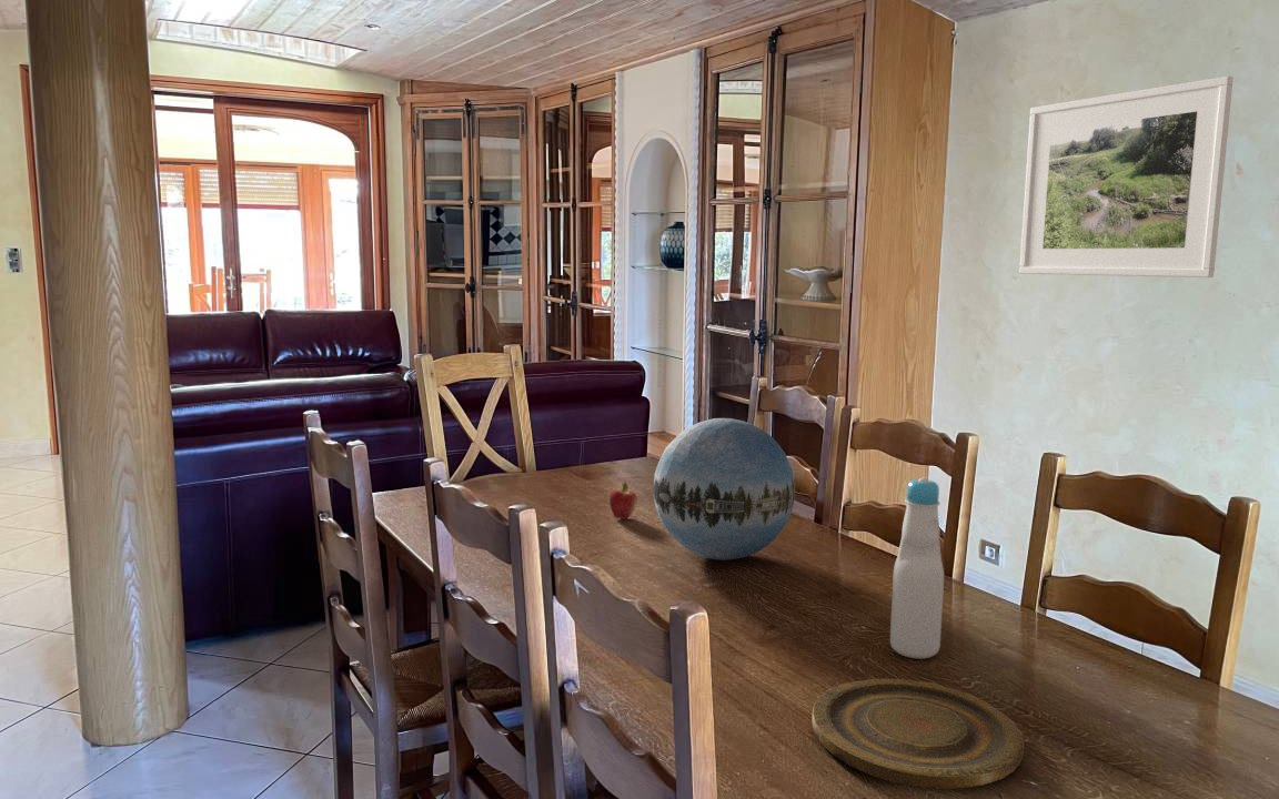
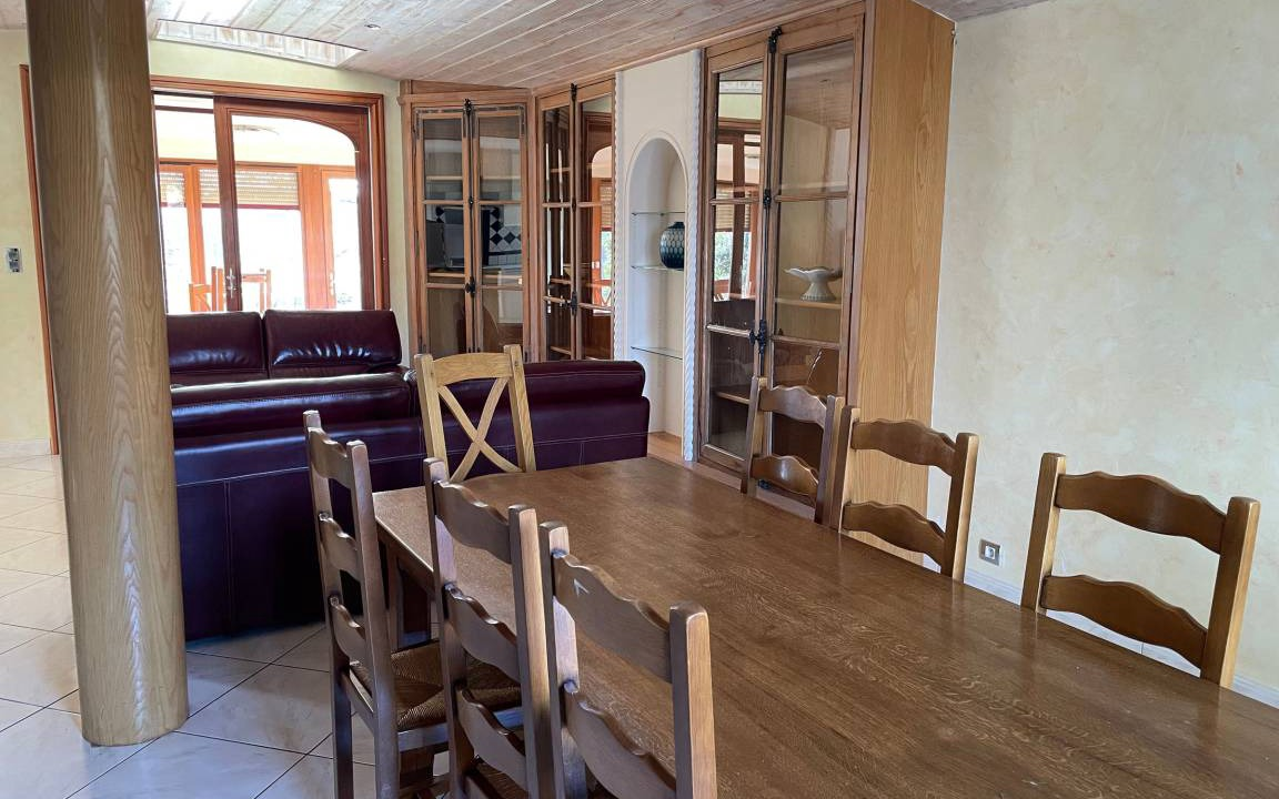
- plate (914, 727)
- fruit (623, 497)
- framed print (1115, 185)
- bottle (918, 565)
- decorative orb (723, 488)
